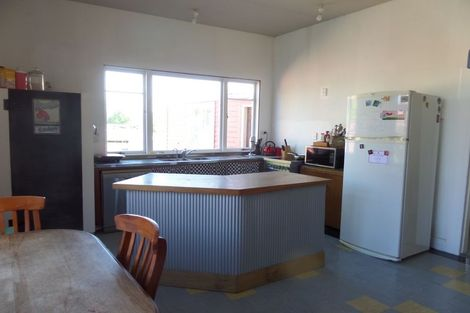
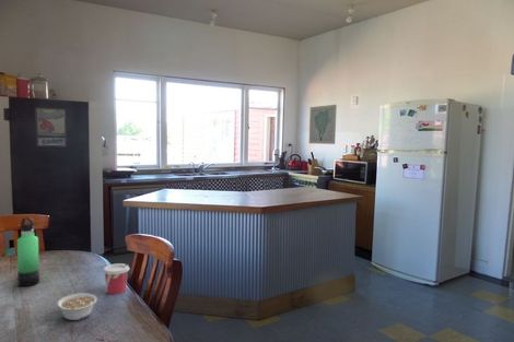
+ thermos bottle (27, 250)
+ legume (78, 306)
+ wall art (322, 125)
+ cup (116, 279)
